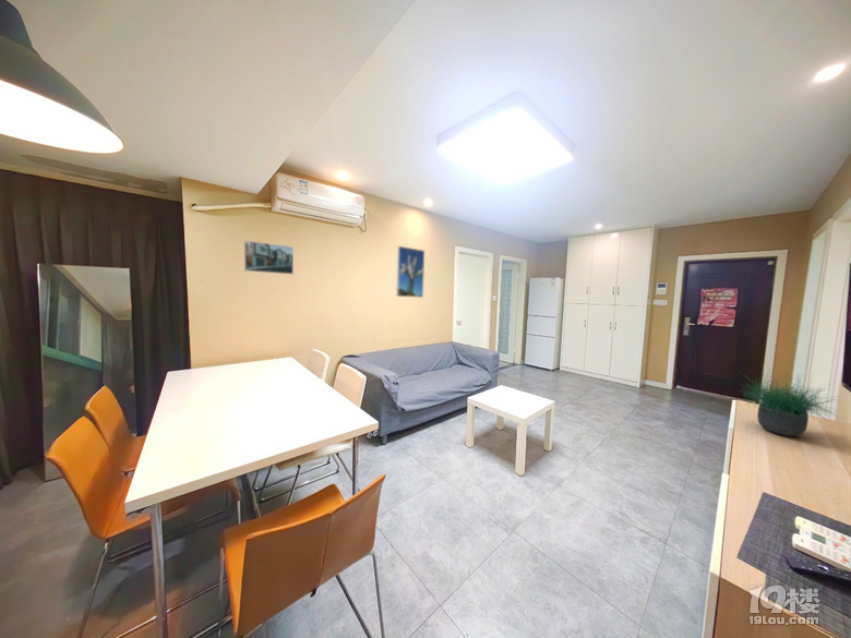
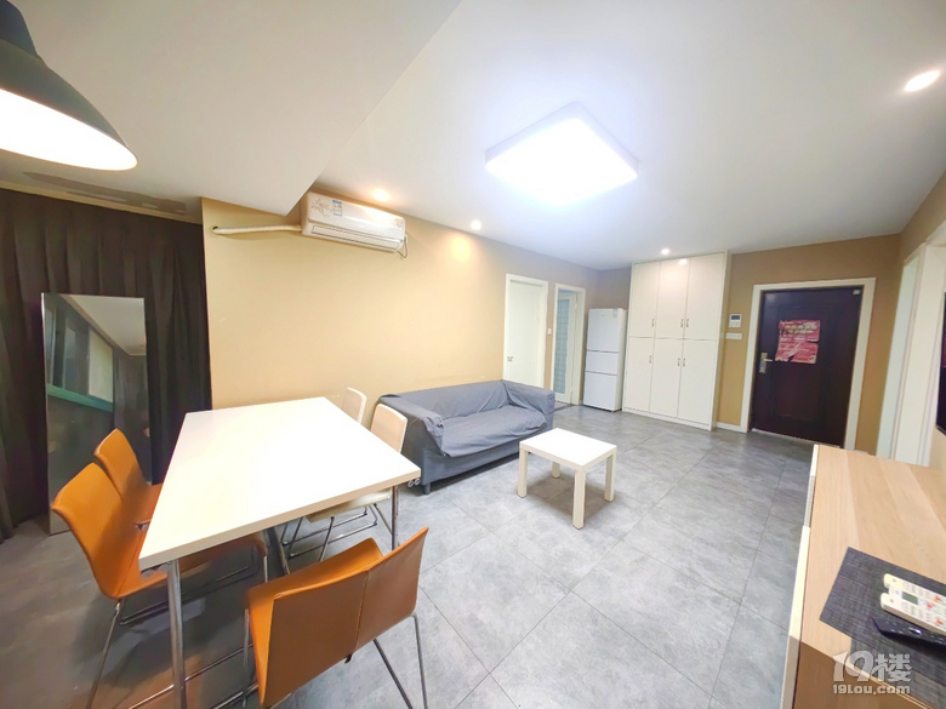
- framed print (410, 273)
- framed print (269, 257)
- potted plant (784, 397)
